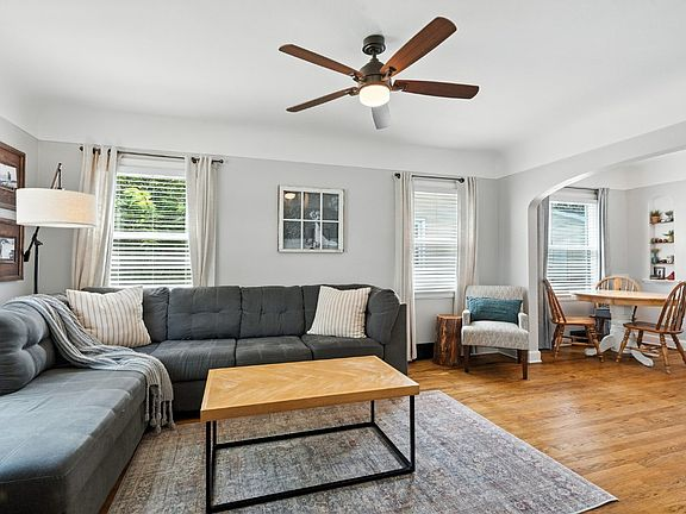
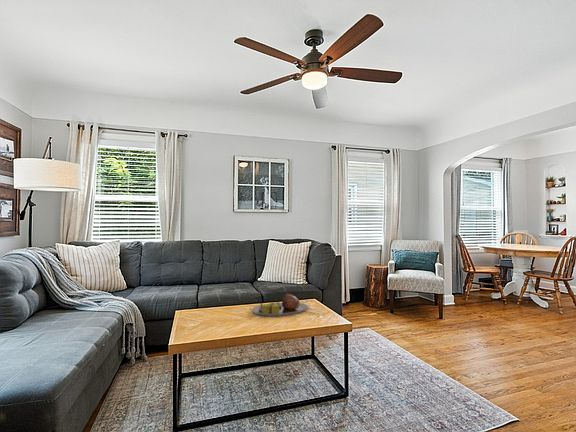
+ serving tray (280, 303)
